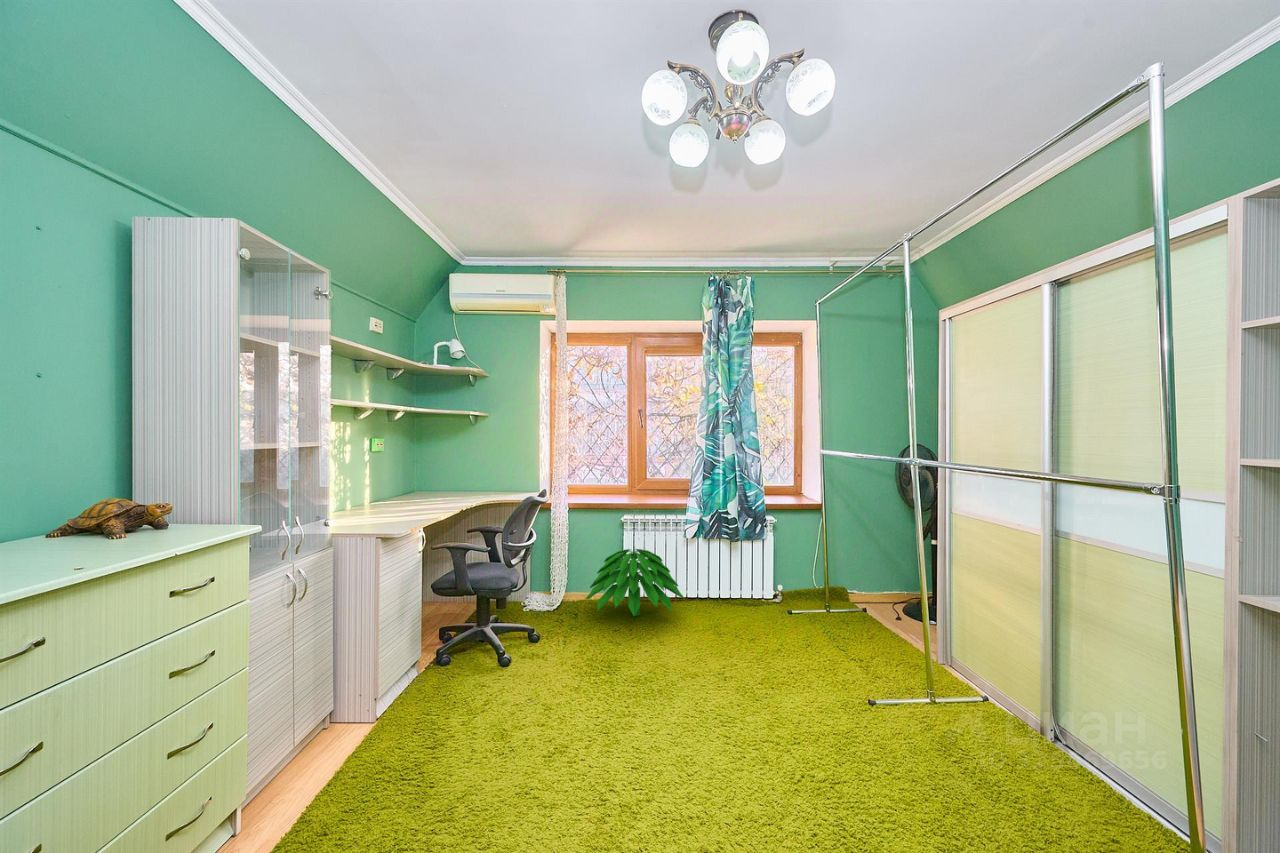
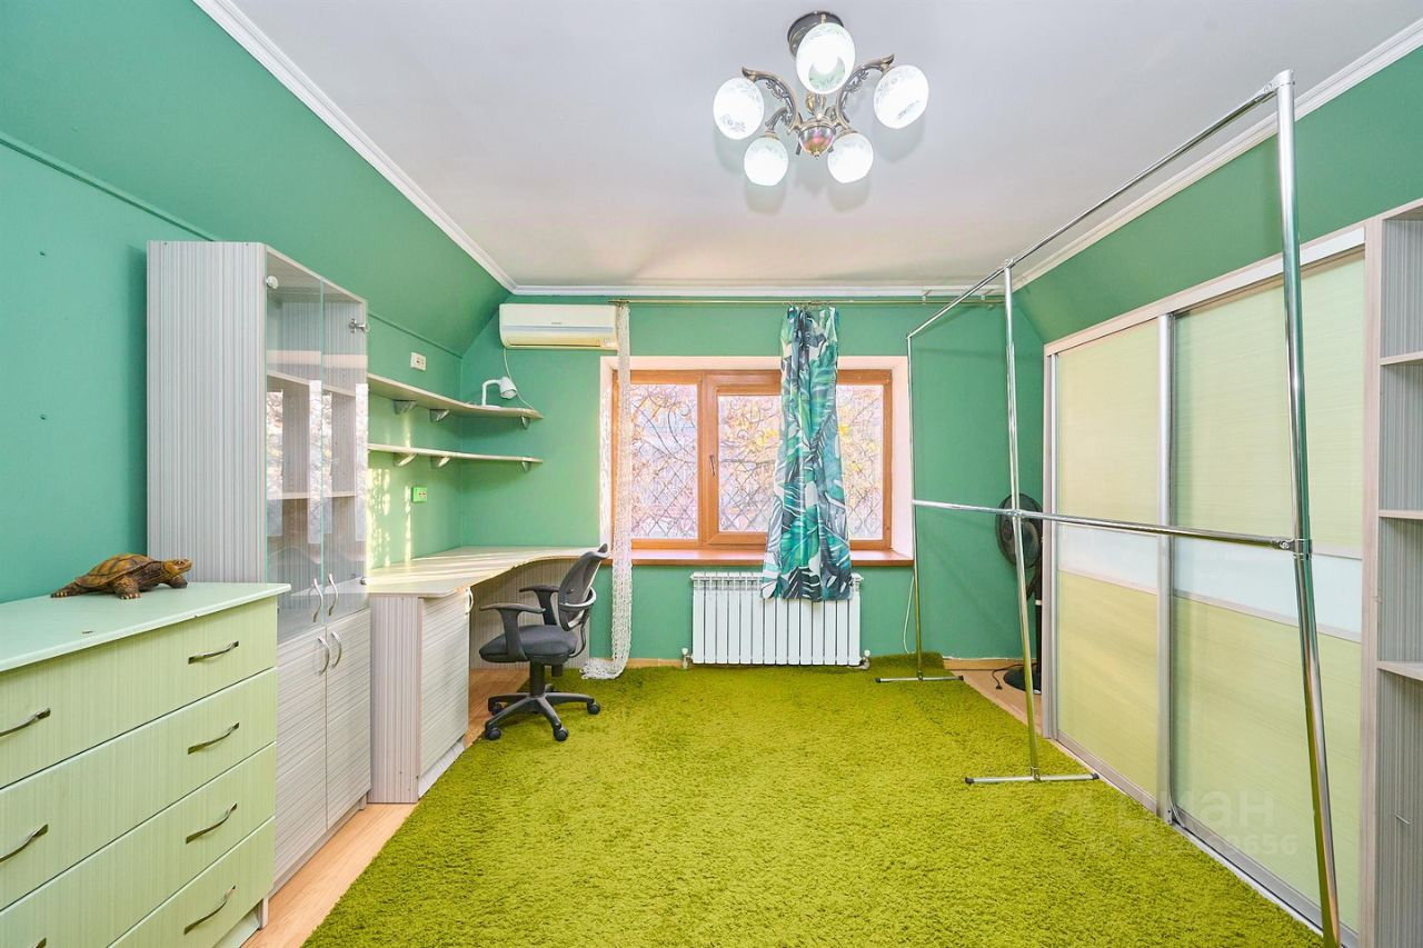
- indoor plant (634, 578)
